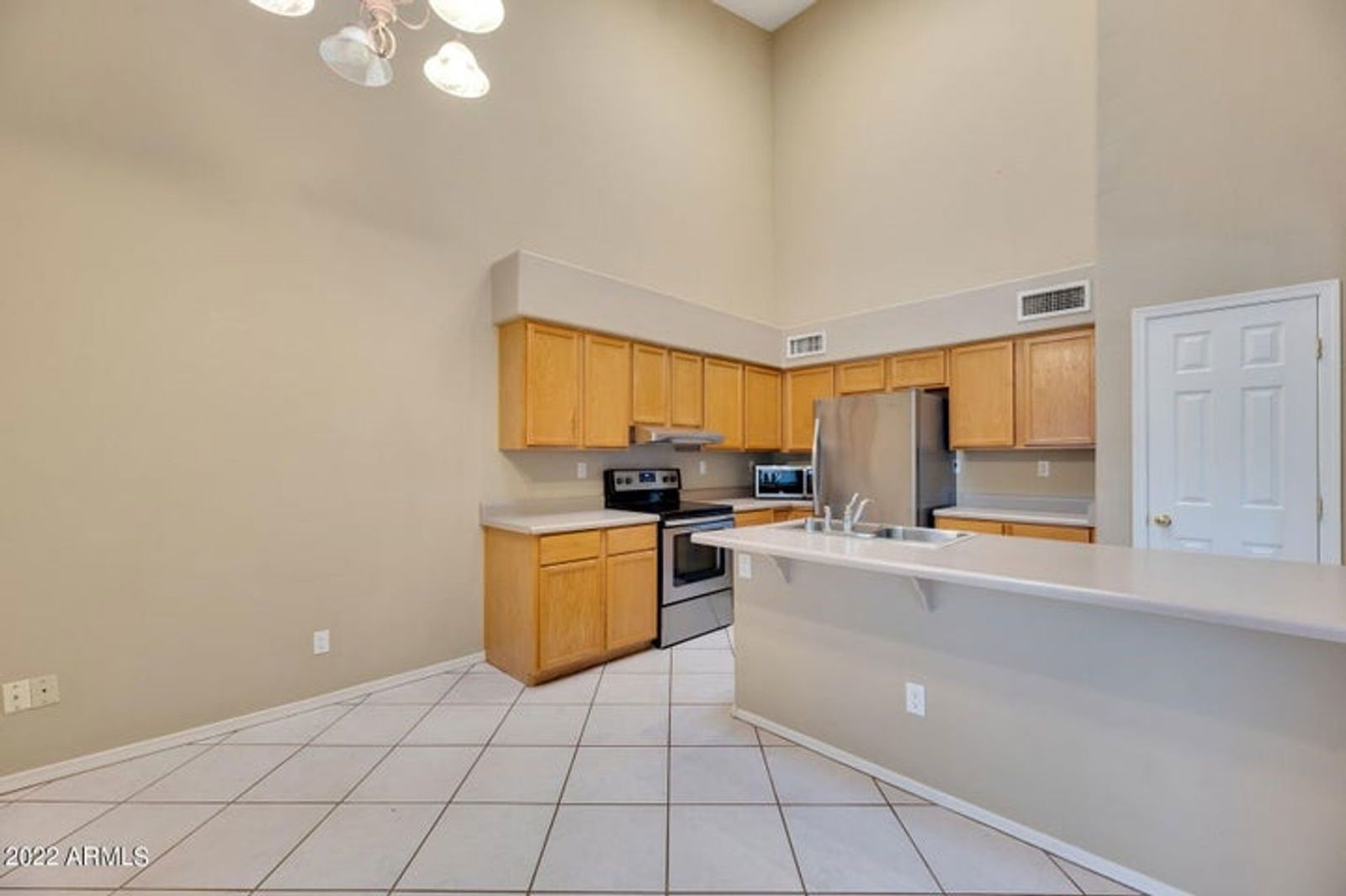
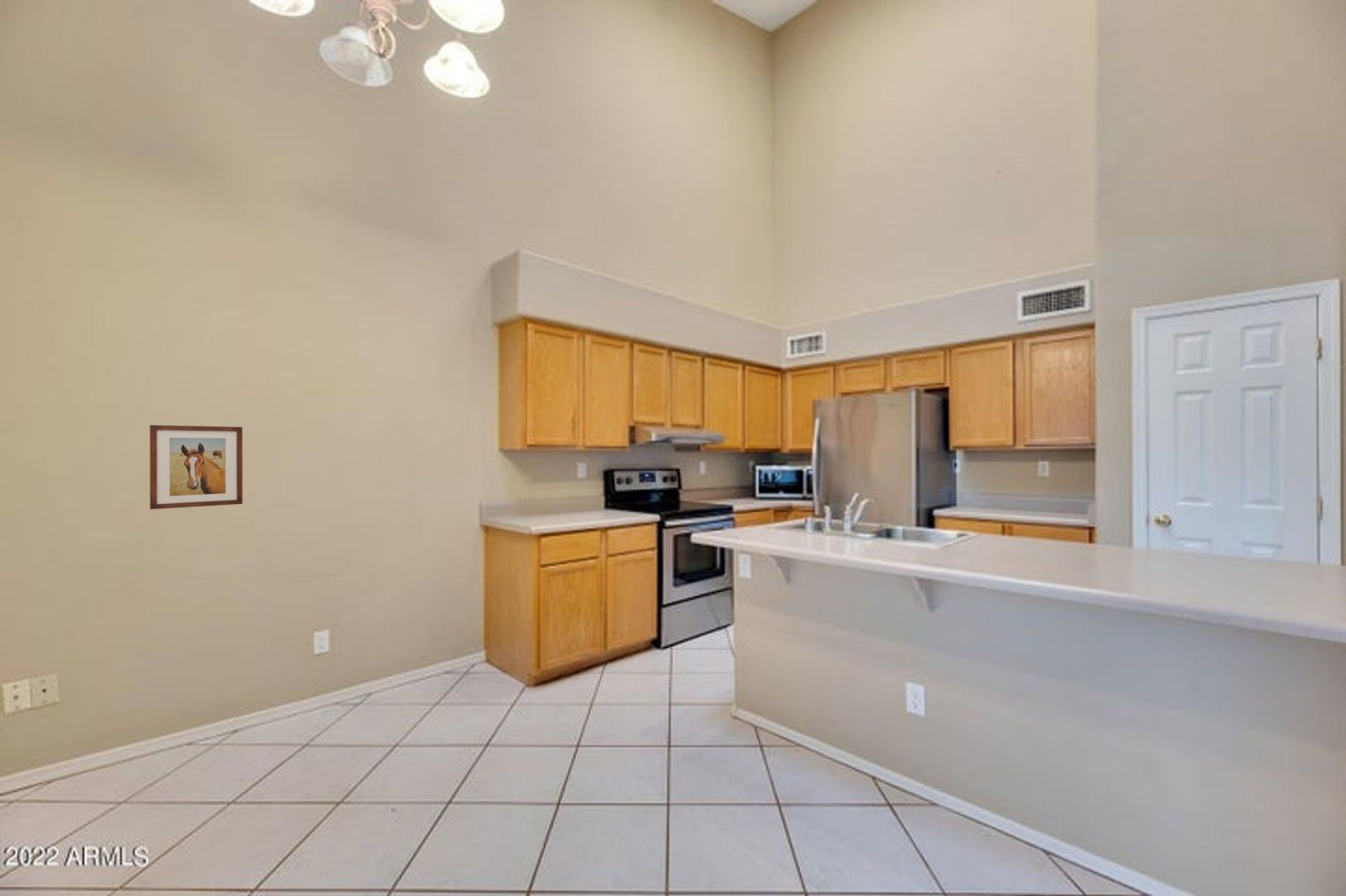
+ wall art (198, 466)
